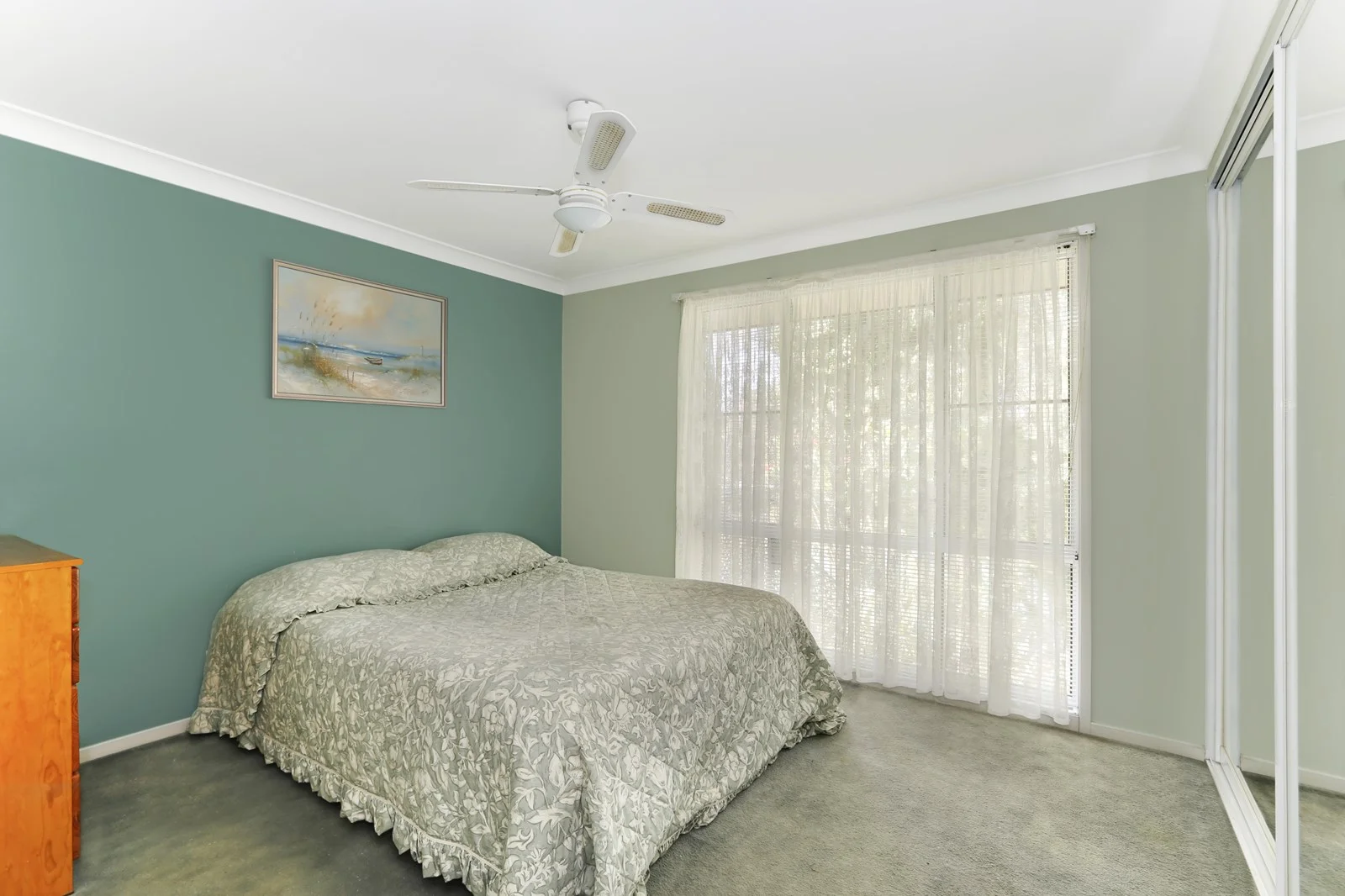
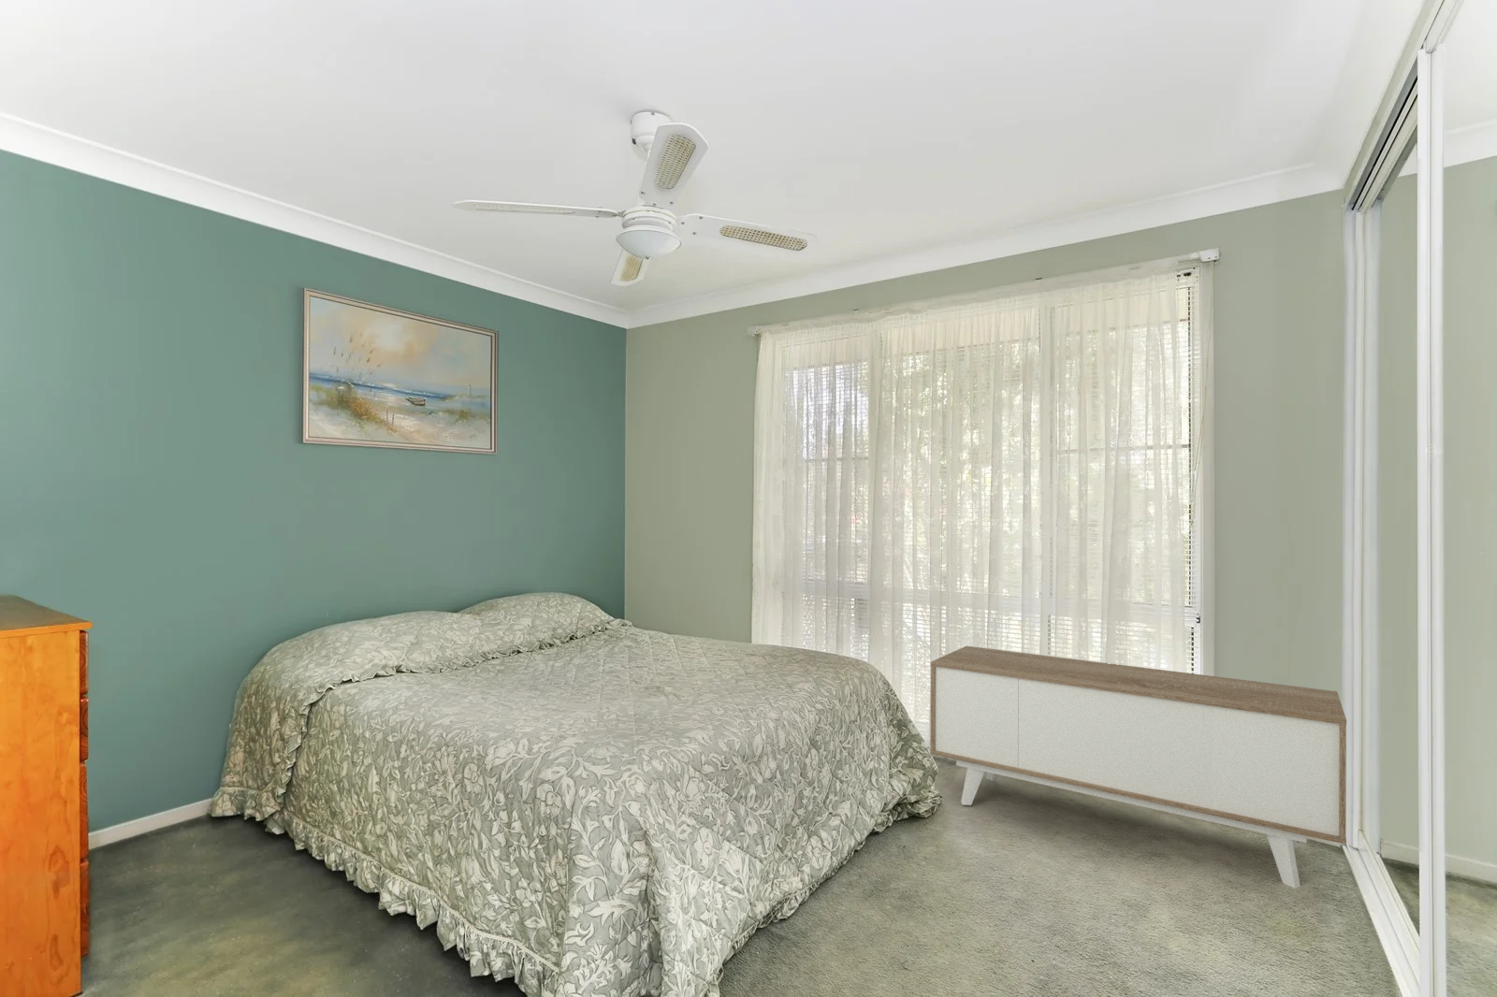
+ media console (1119, 748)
